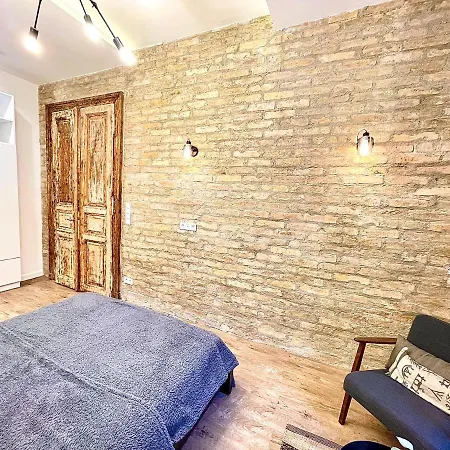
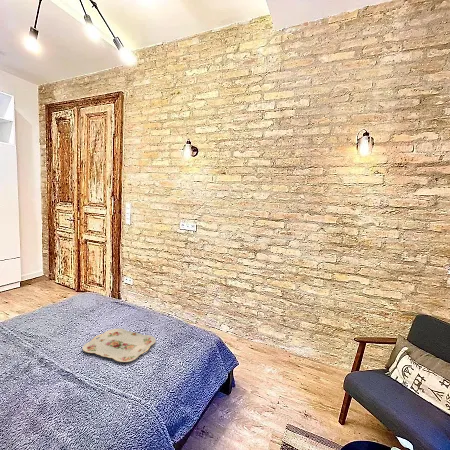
+ serving tray (120, 344)
